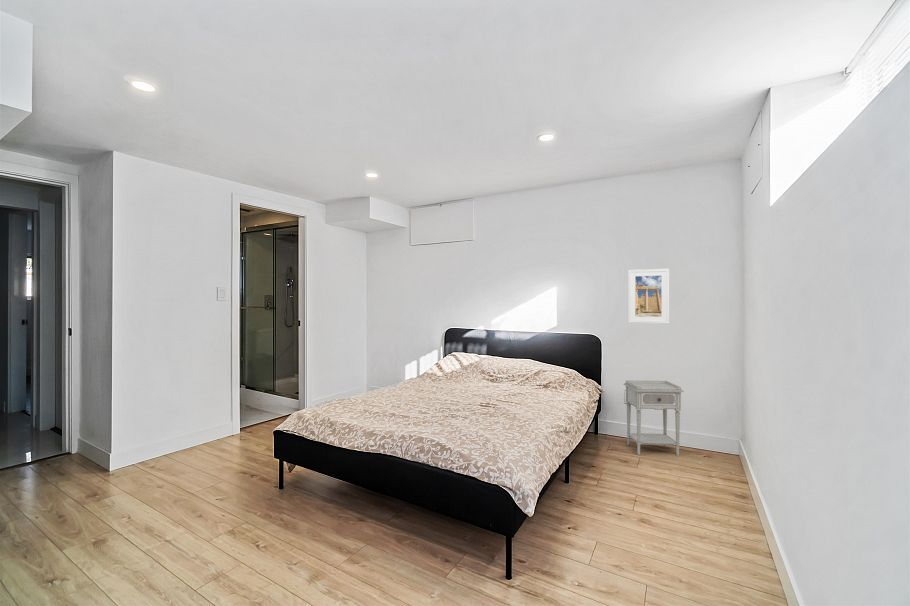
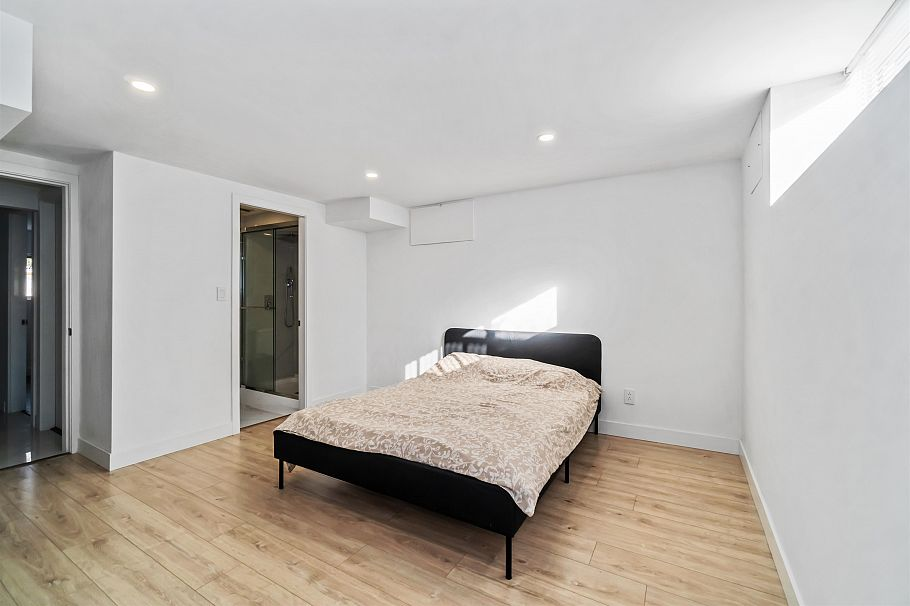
- nightstand (654, 409)
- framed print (648, 296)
